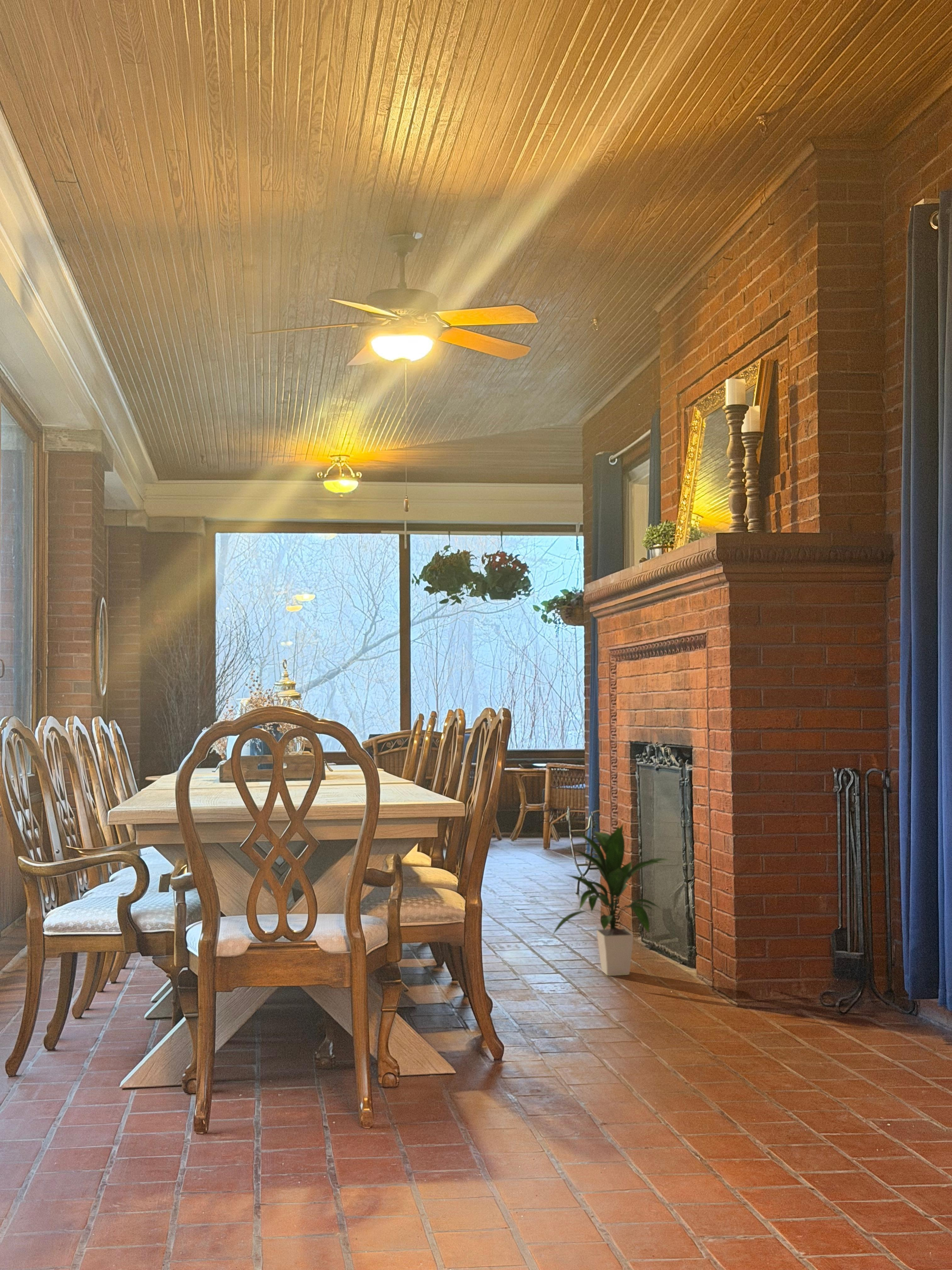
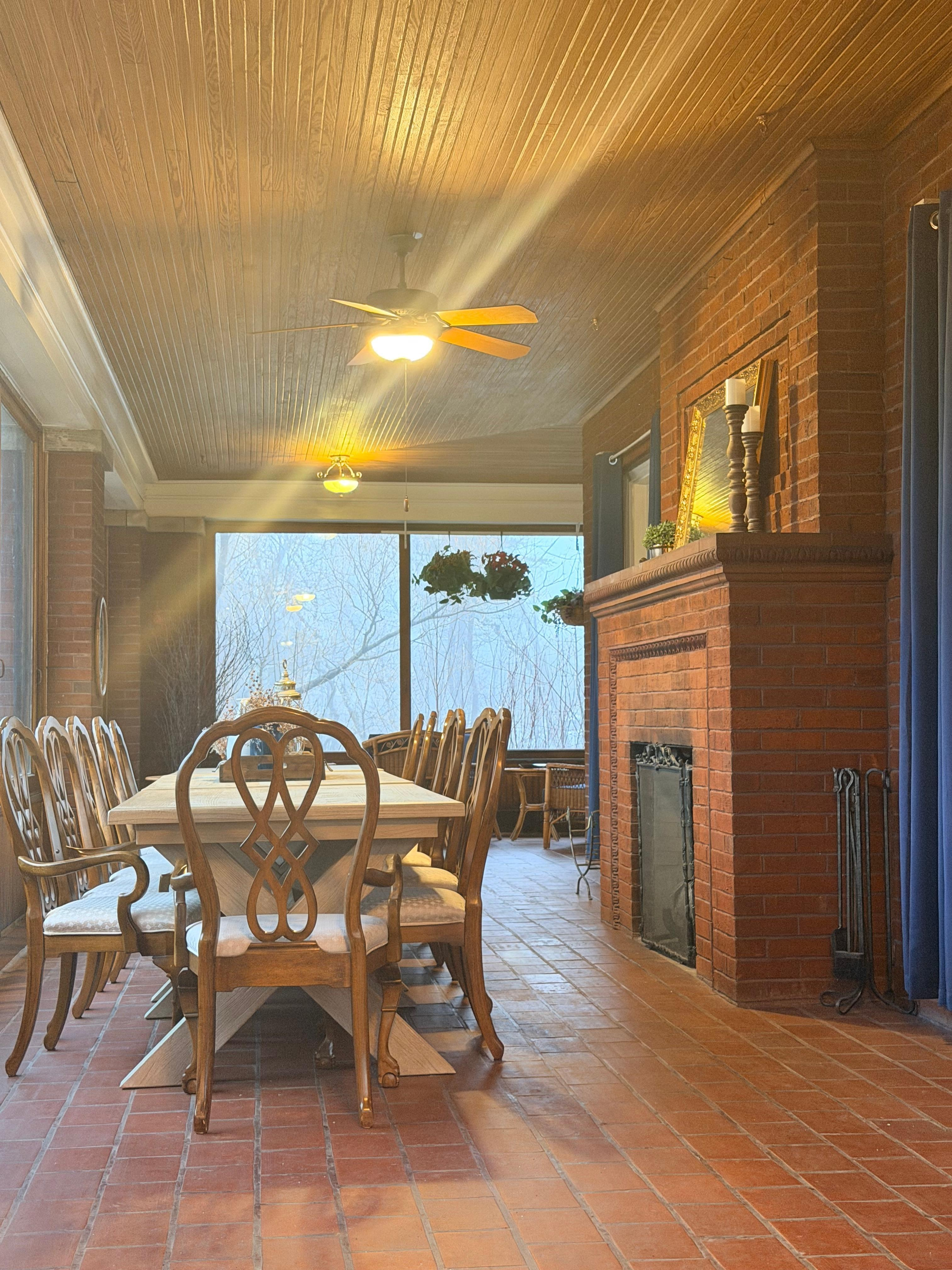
- indoor plant (610, 896)
